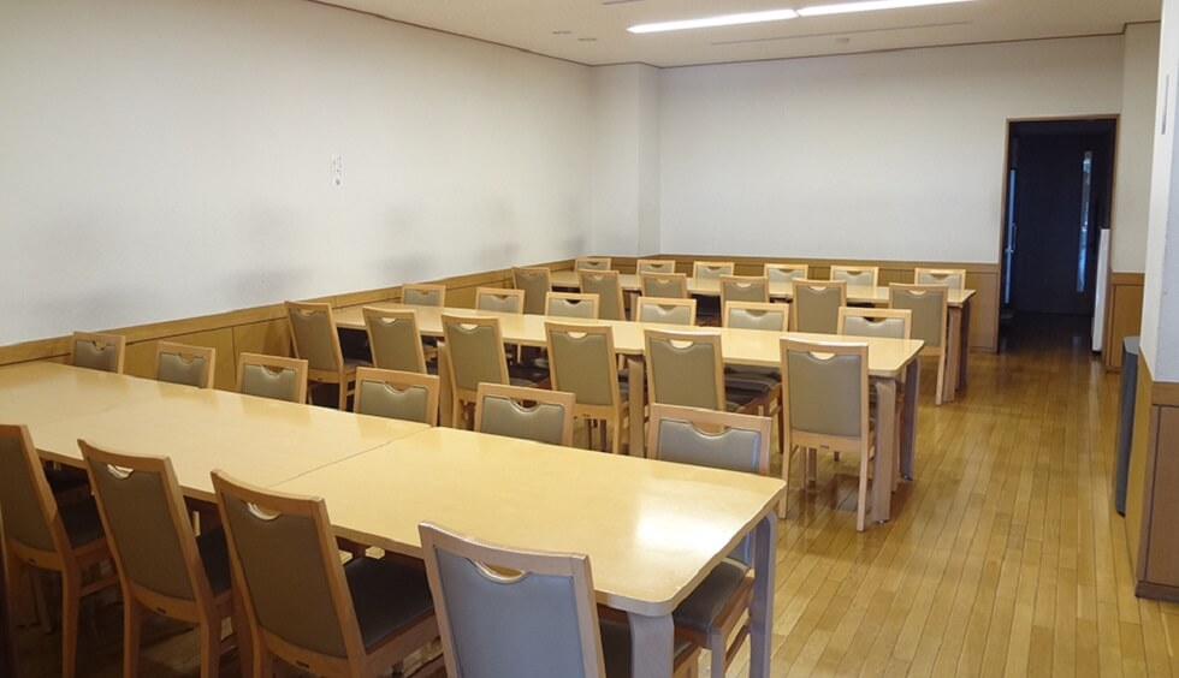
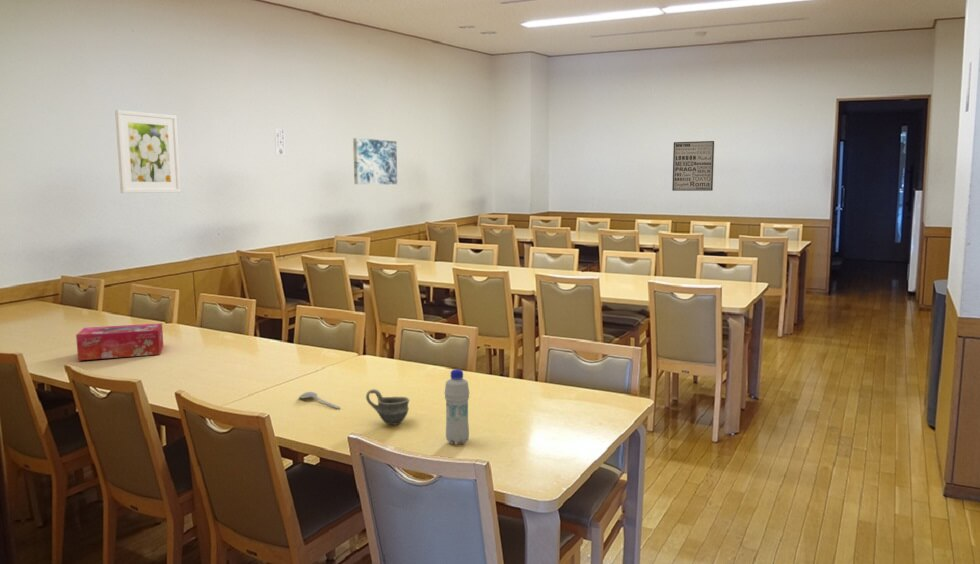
+ spoon (320, 399)
+ wall art (693, 166)
+ wall art (375, 162)
+ tissue box (121, 341)
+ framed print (149, 153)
+ bottle (457, 405)
+ cup (390, 406)
